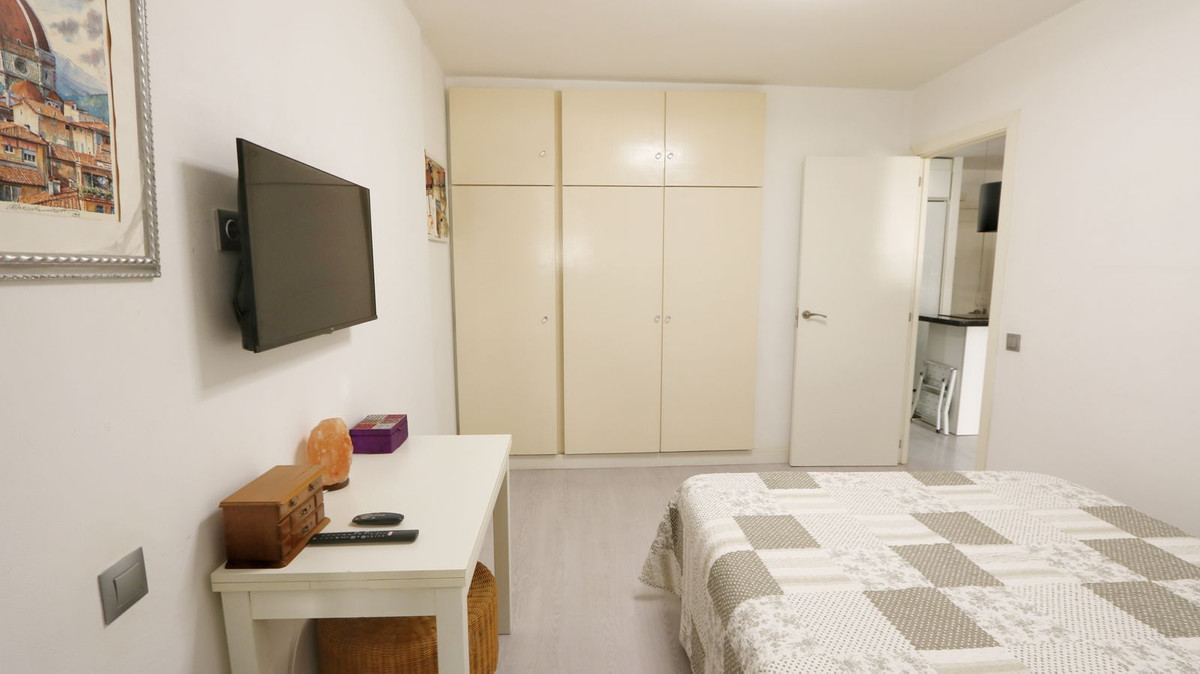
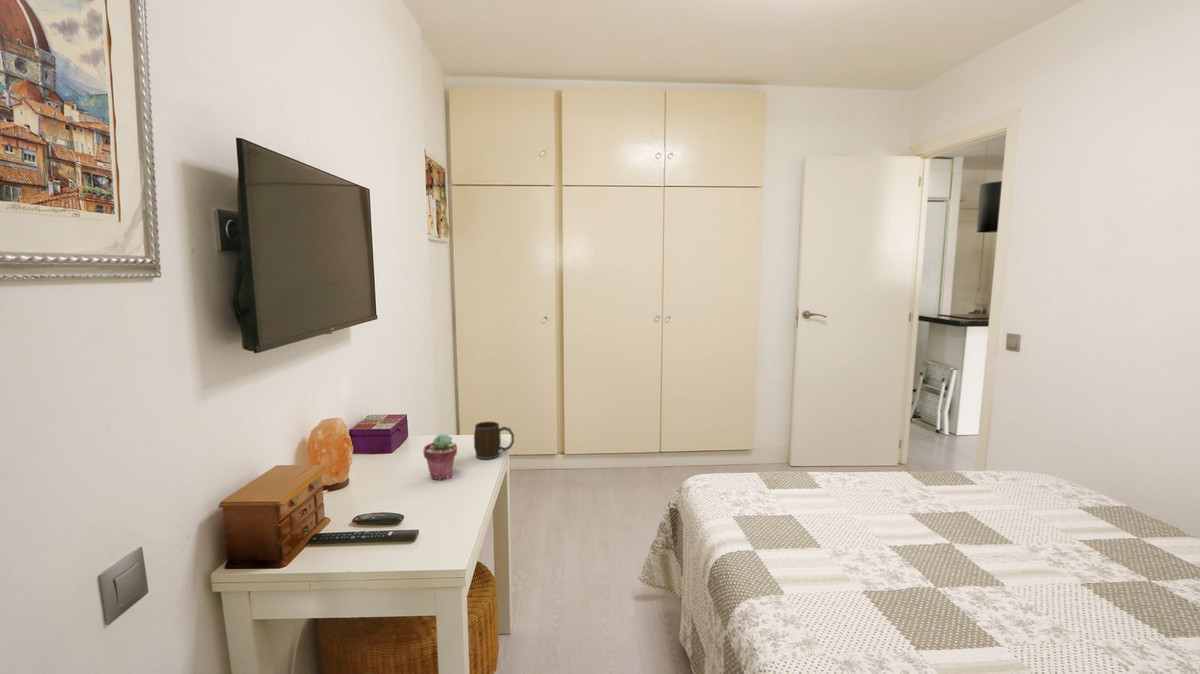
+ potted succulent (440, 455)
+ mug (494, 439)
